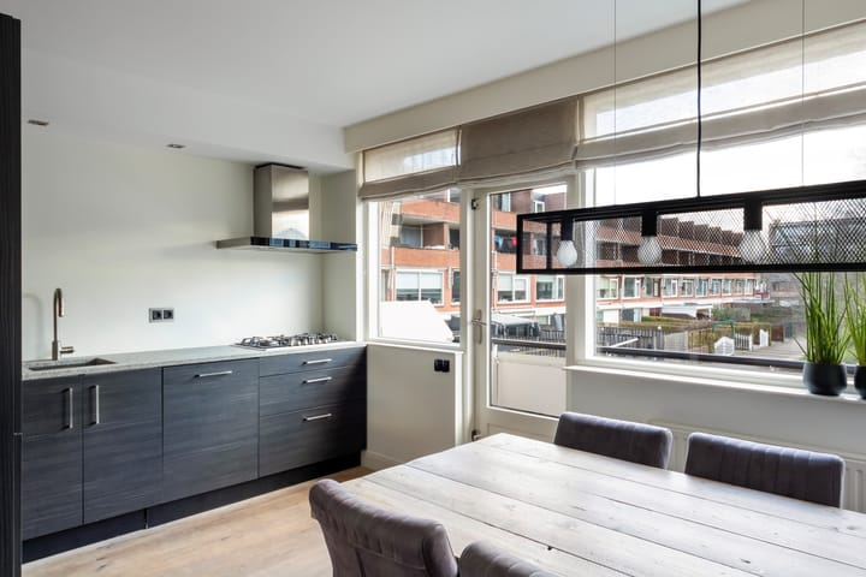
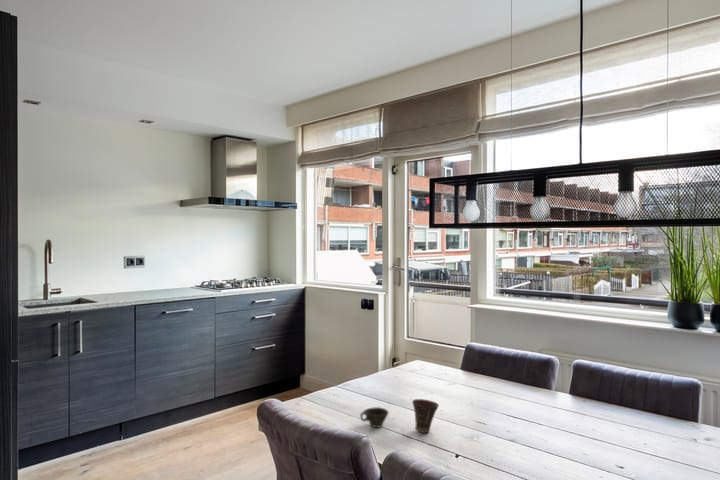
+ cup (374, 417)
+ cup (425, 415)
